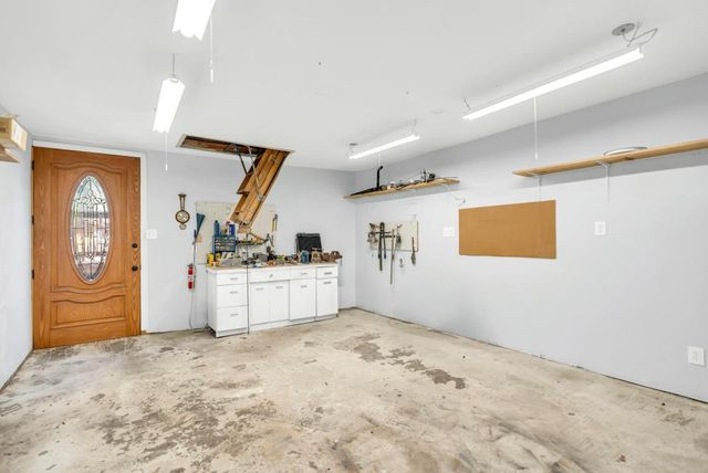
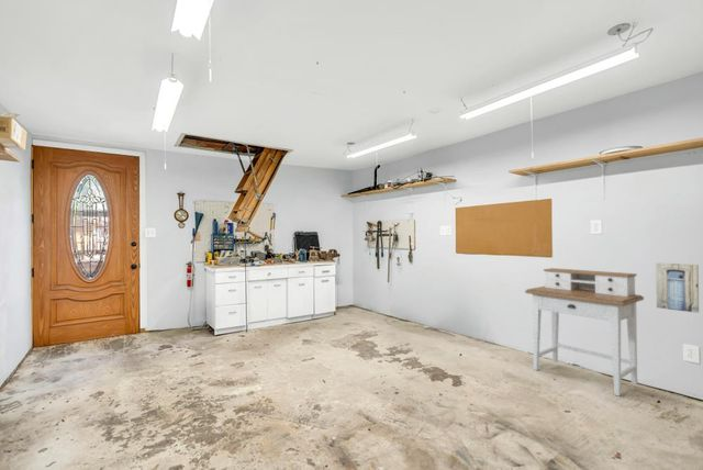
+ wall art (677, 287)
+ desk (584, 316)
